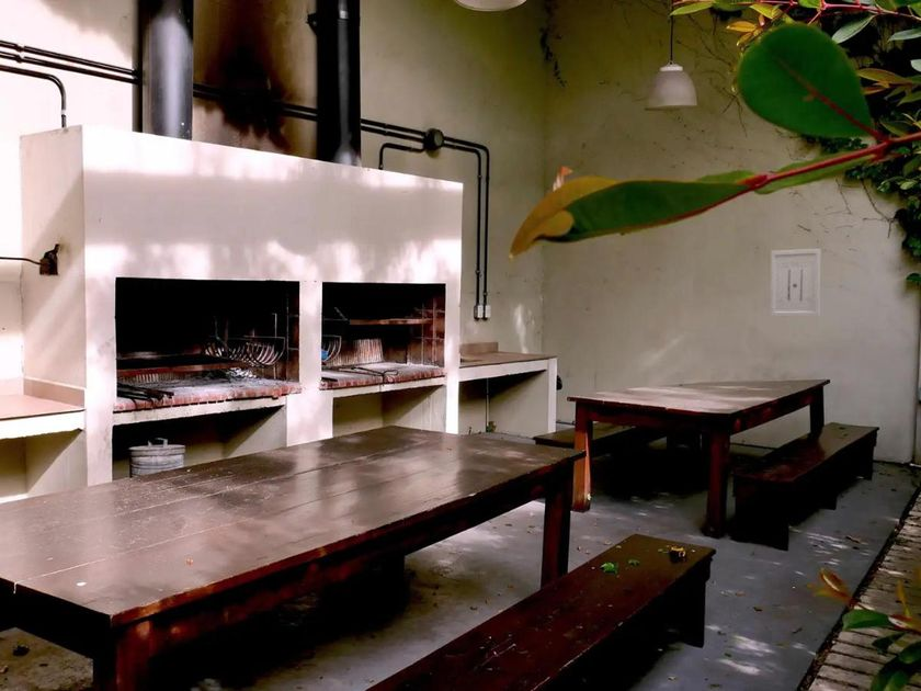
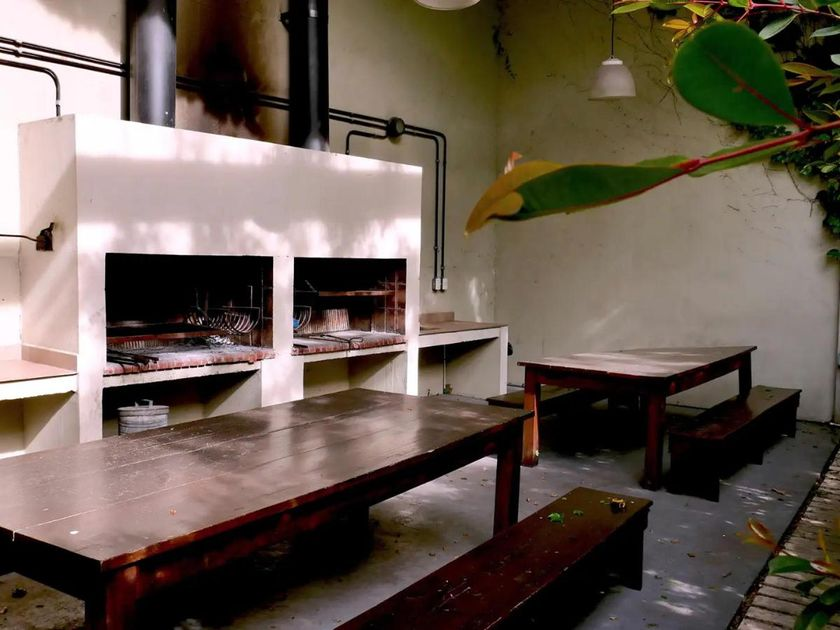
- wall art (795, 283)
